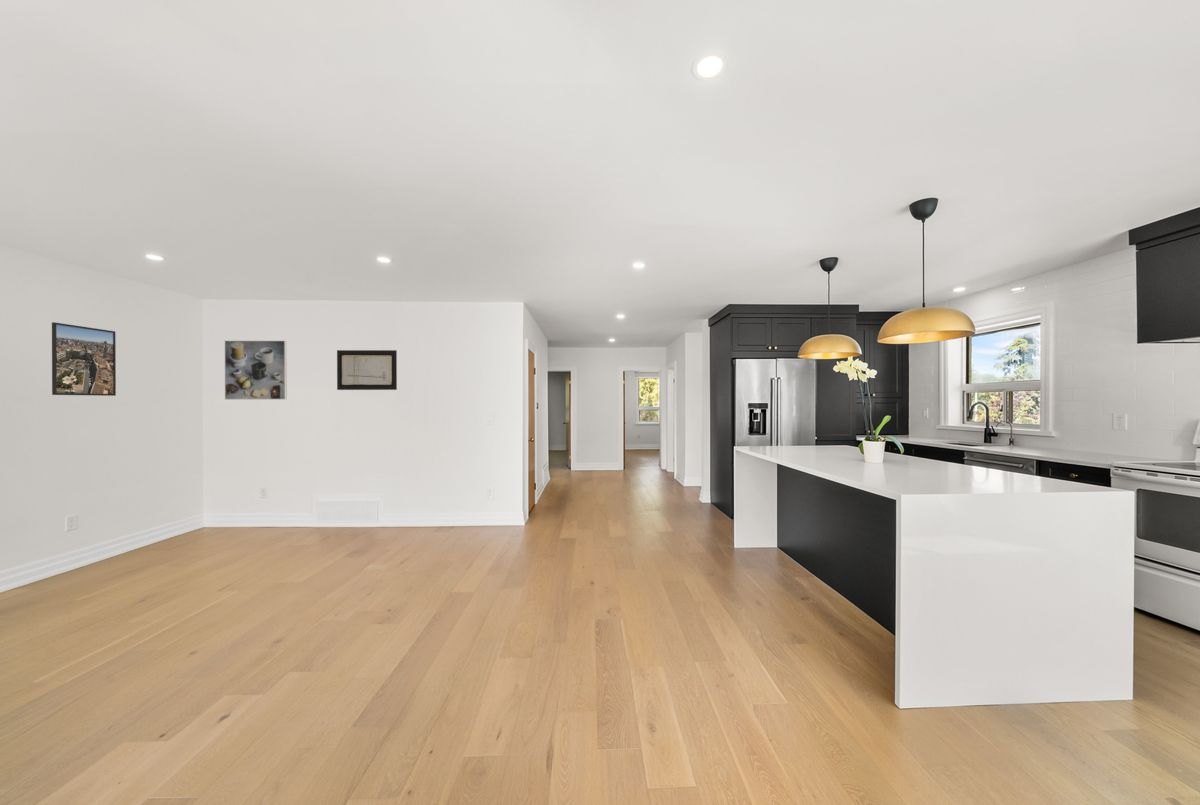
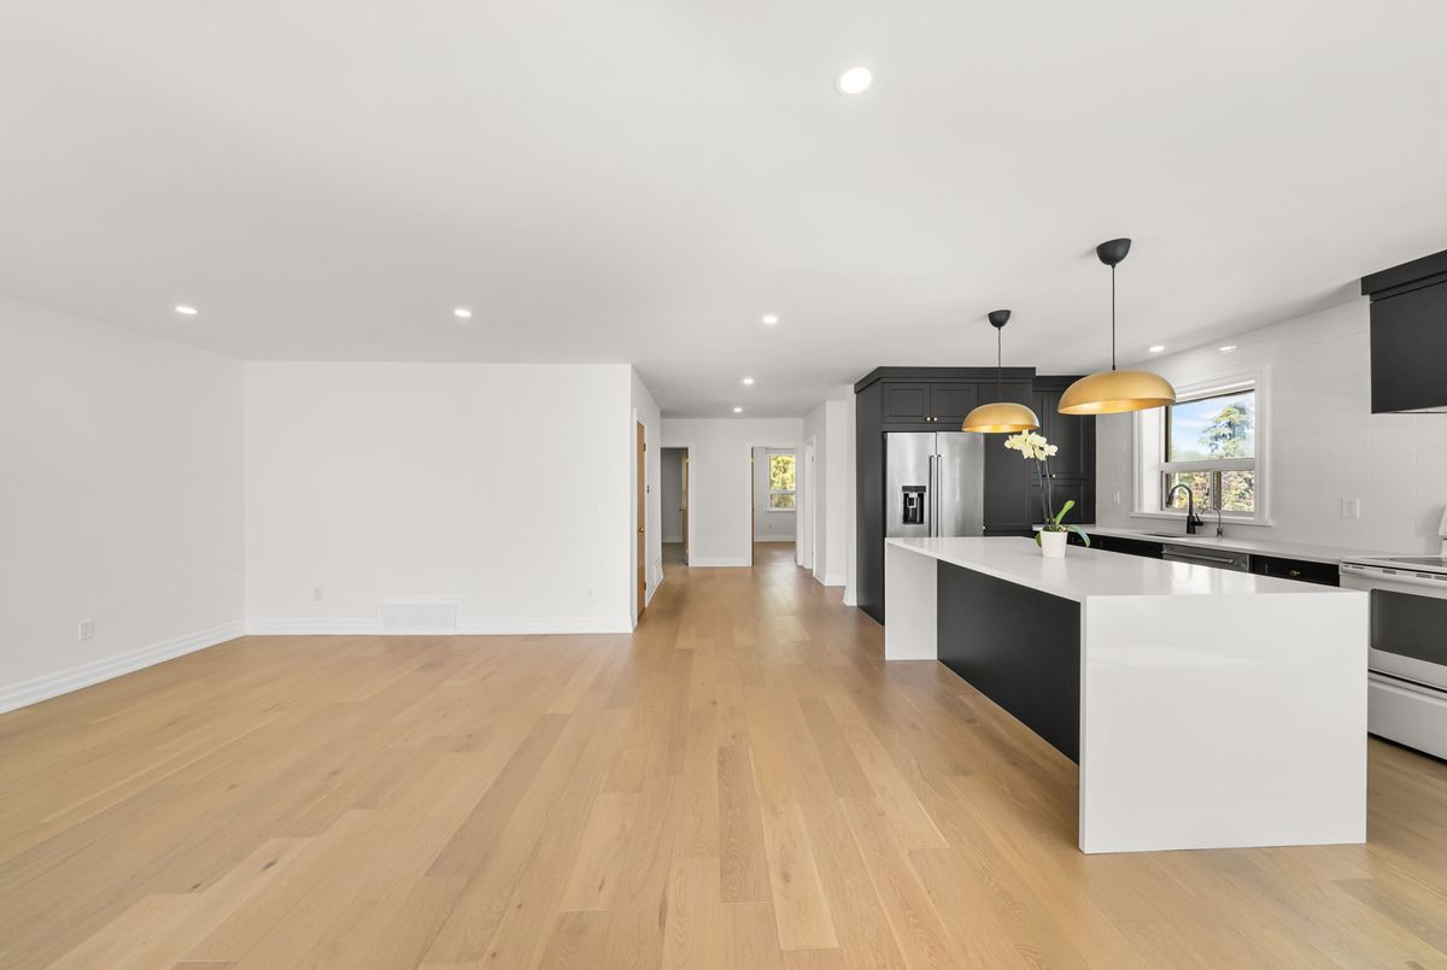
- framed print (255, 370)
- wall art (367, 370)
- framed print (85, 361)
